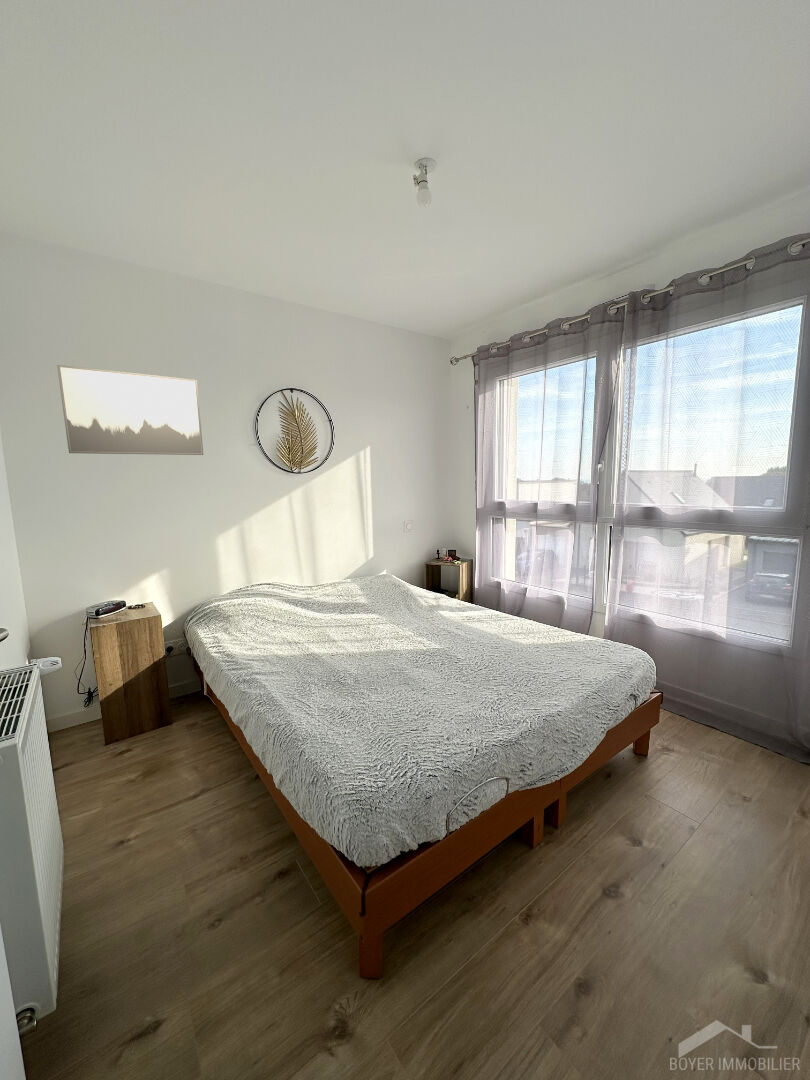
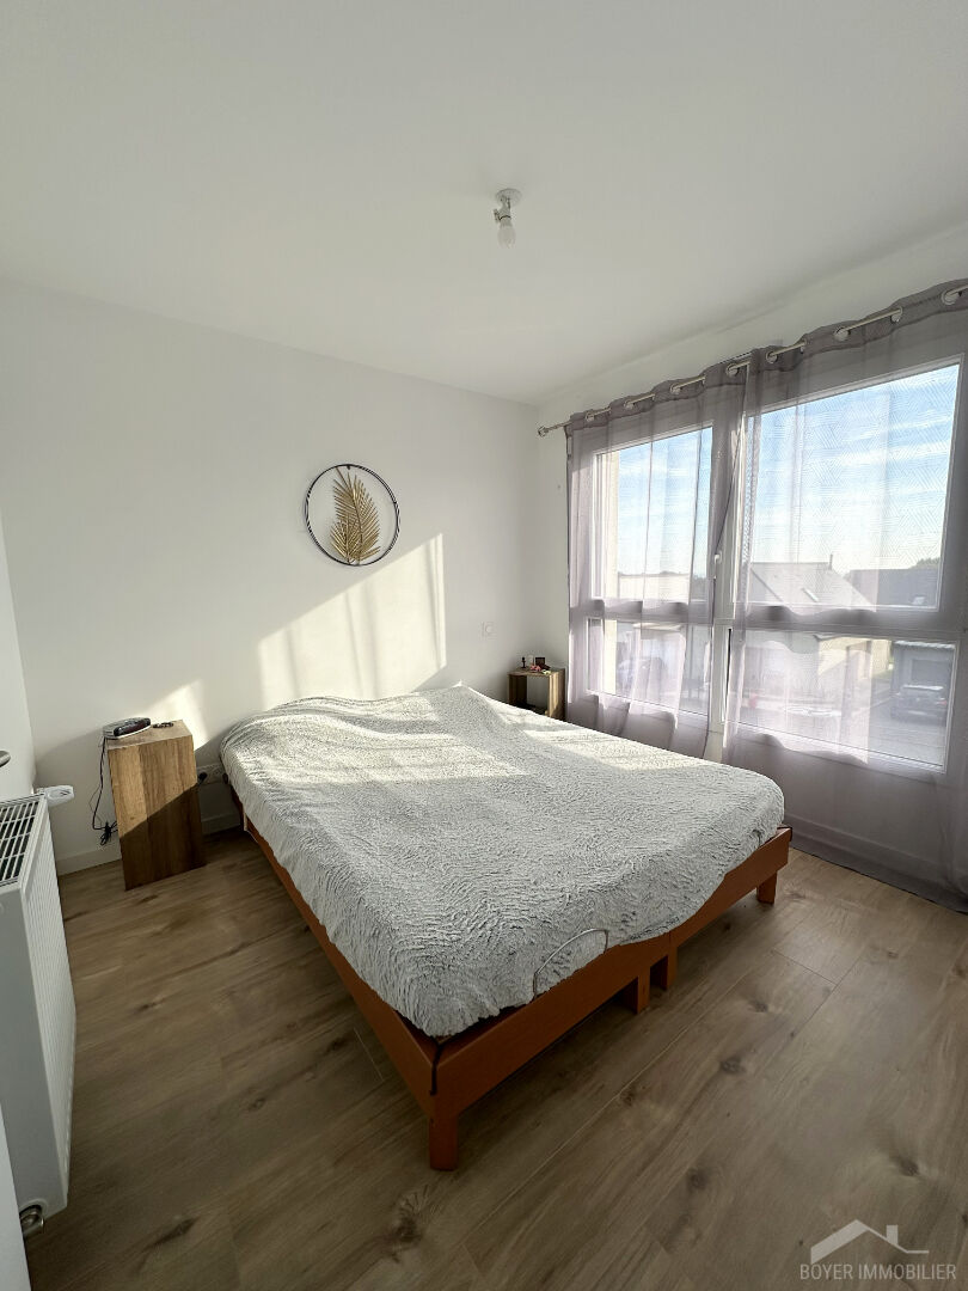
- wall art (137, 414)
